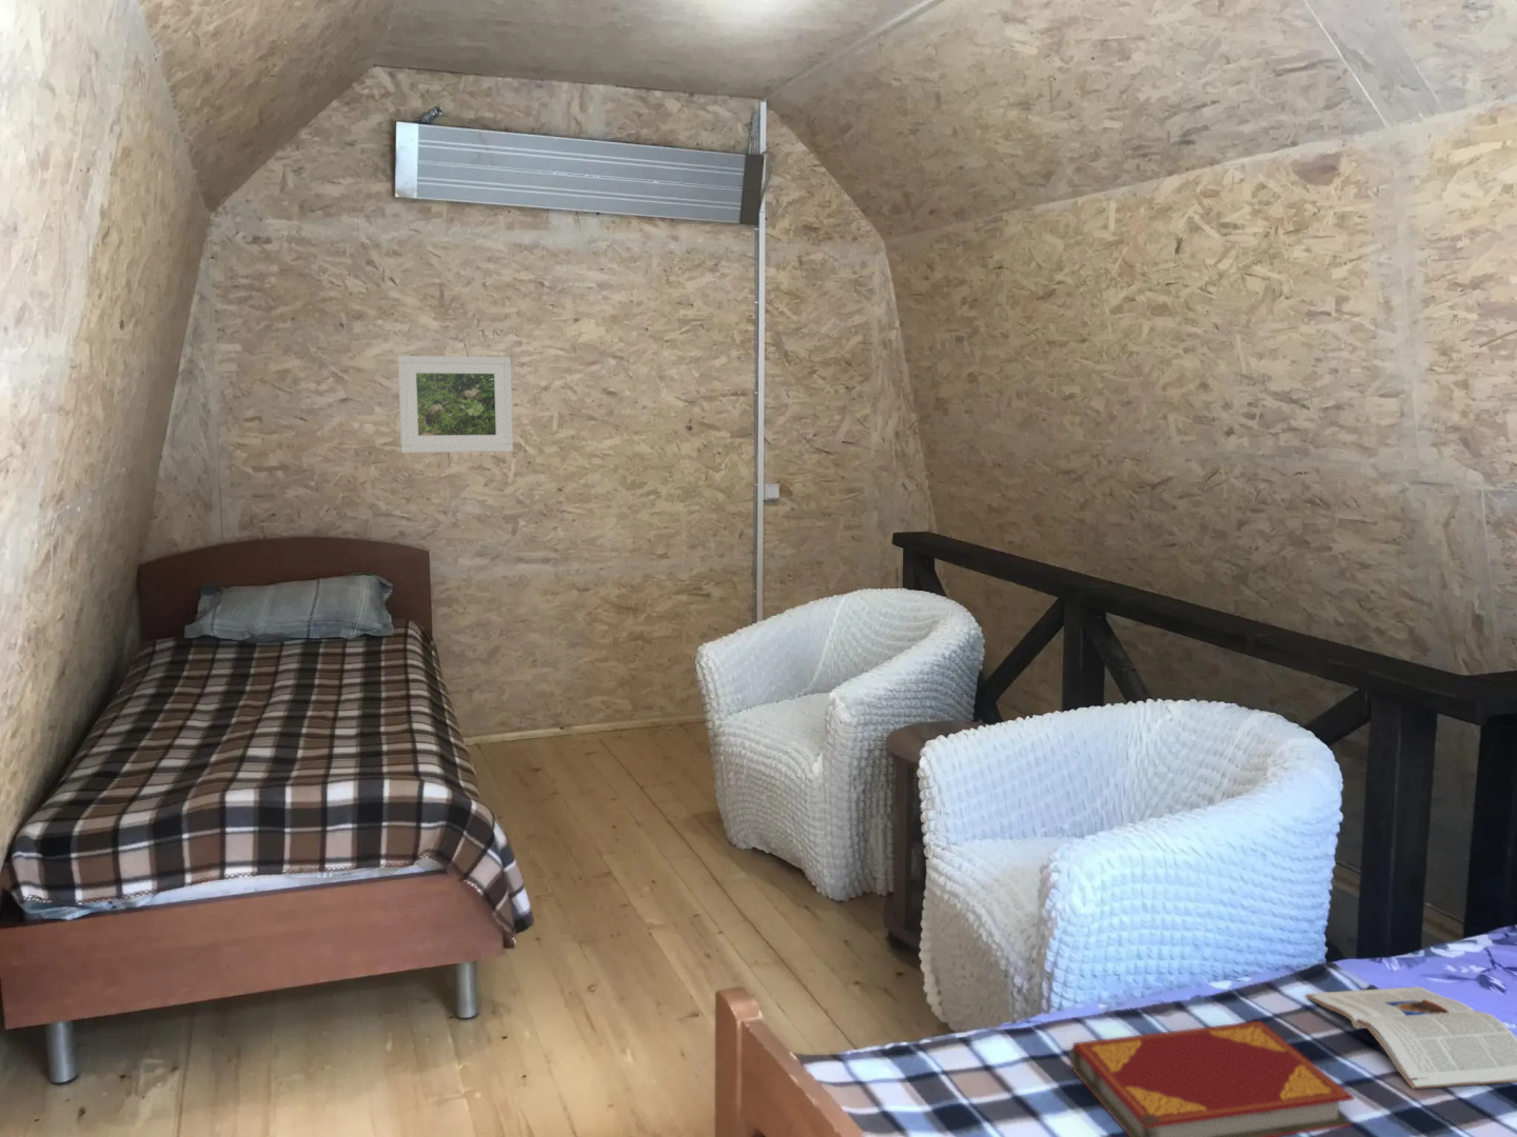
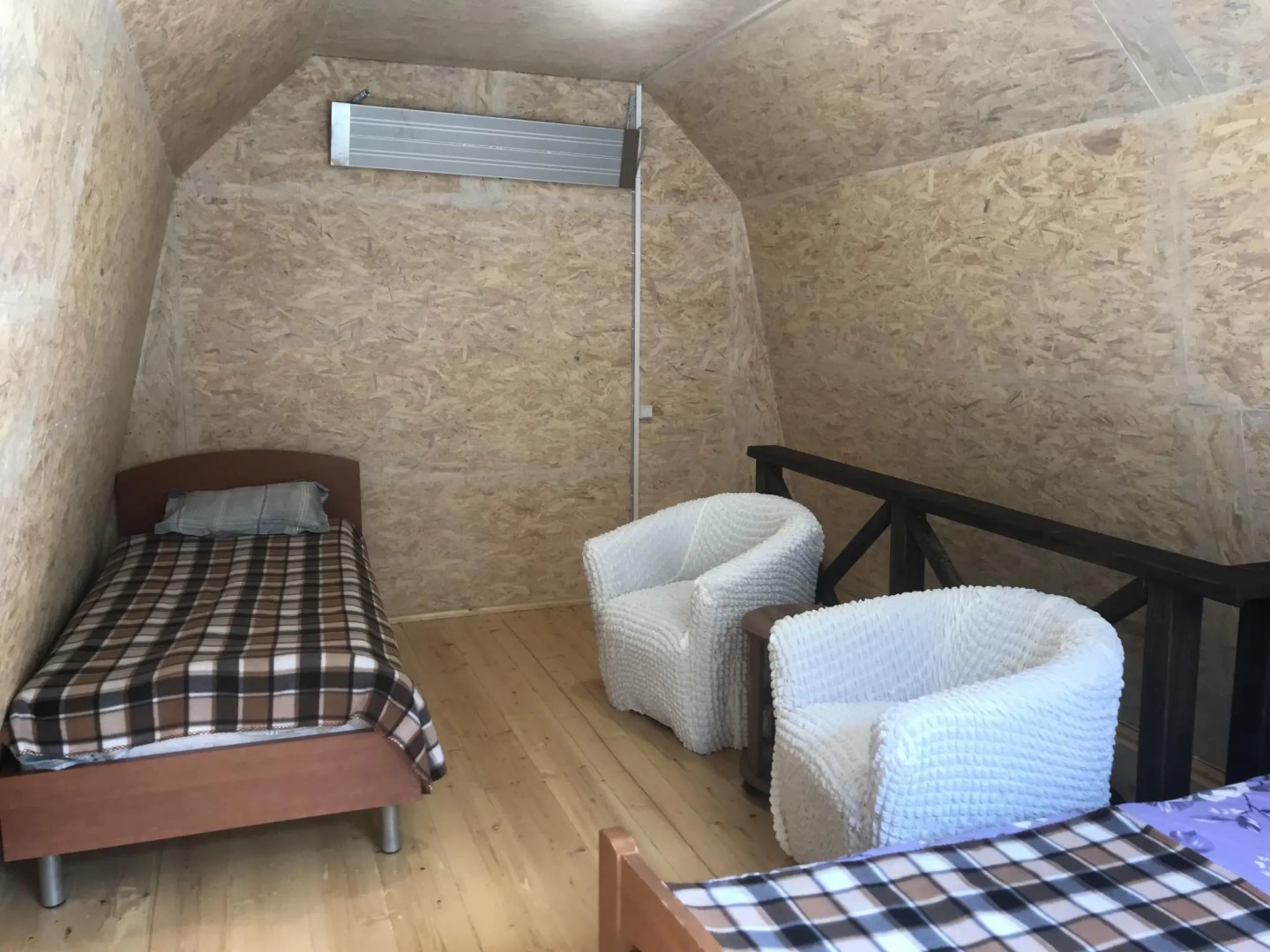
- magazine (1418, 1022)
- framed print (456, 404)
- hardback book (1205, 1081)
